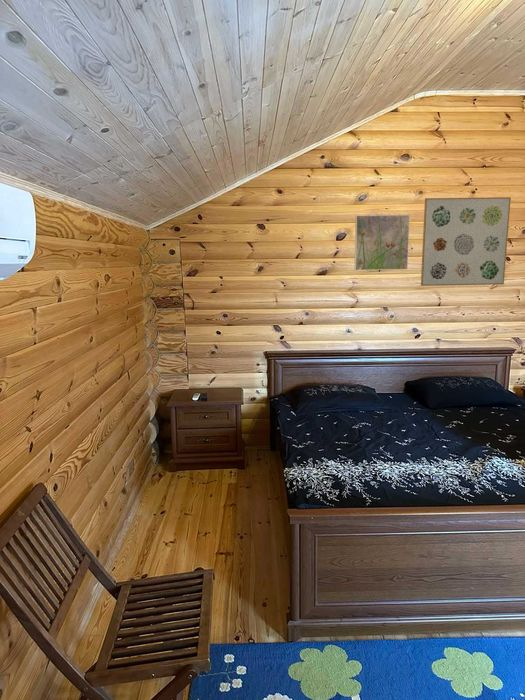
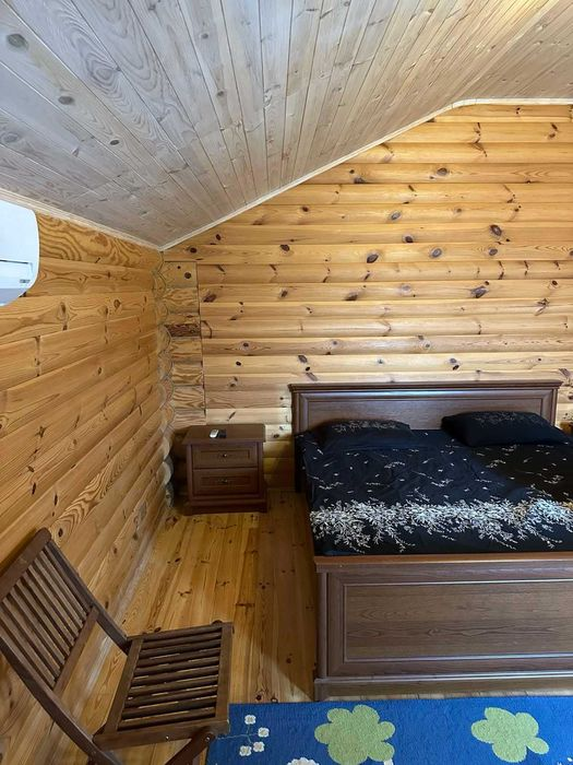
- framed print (381, 242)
- wall art (465, 242)
